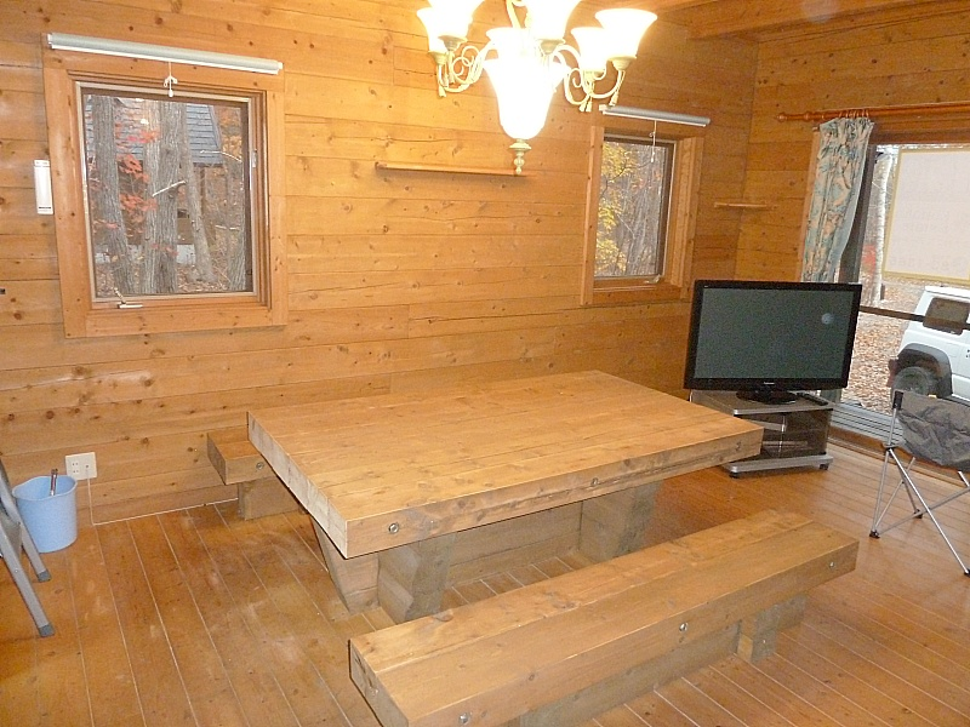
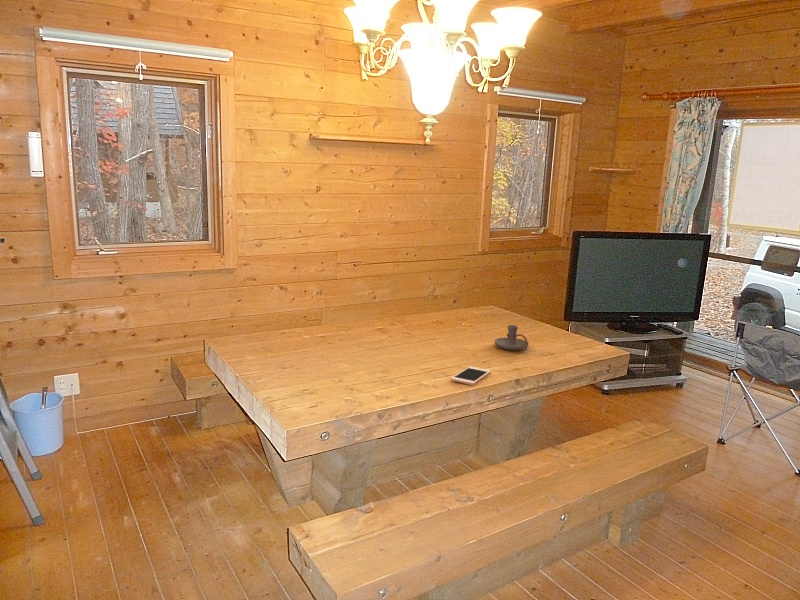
+ cell phone (471, 375)
+ candle holder (514, 338)
